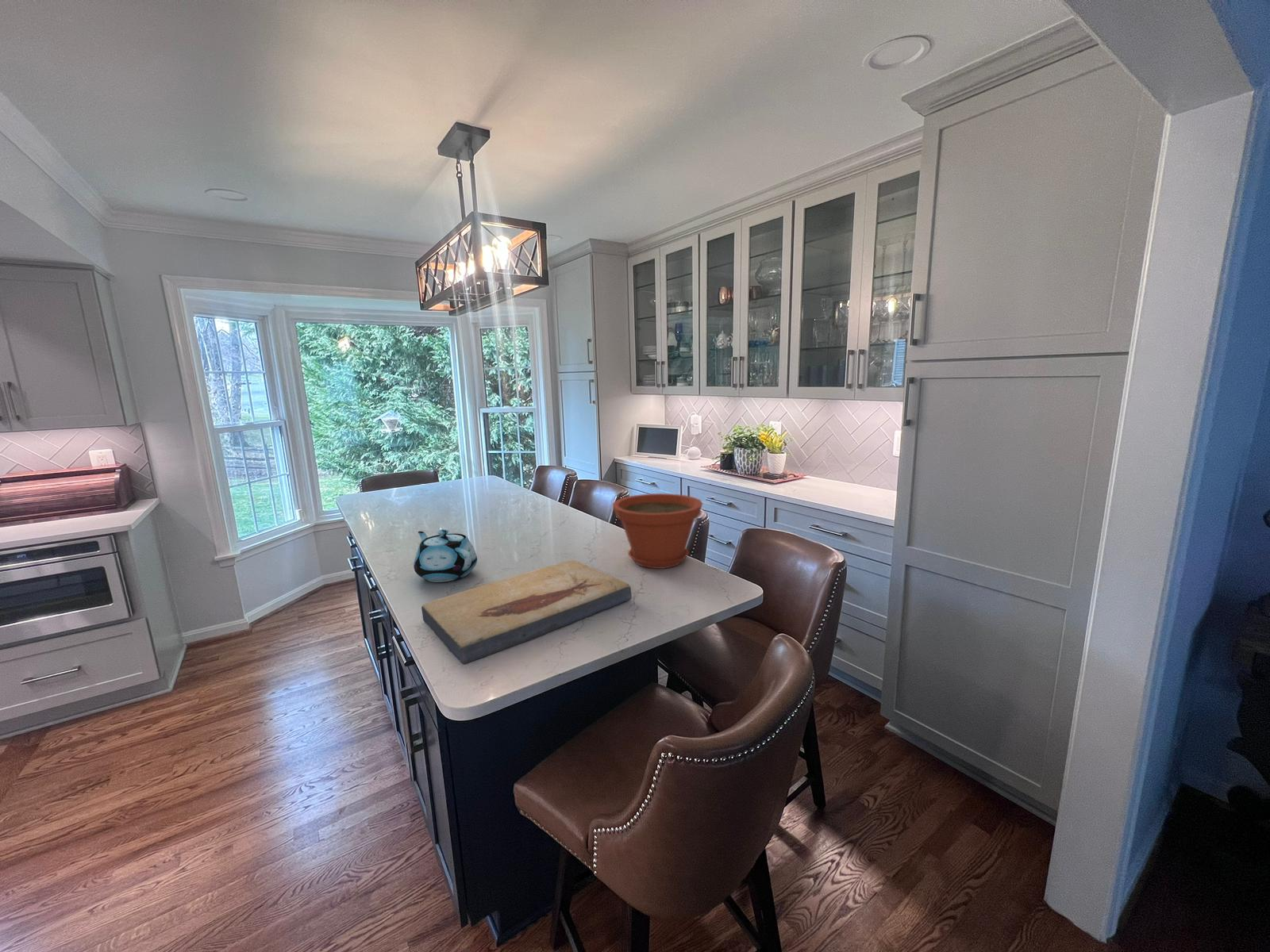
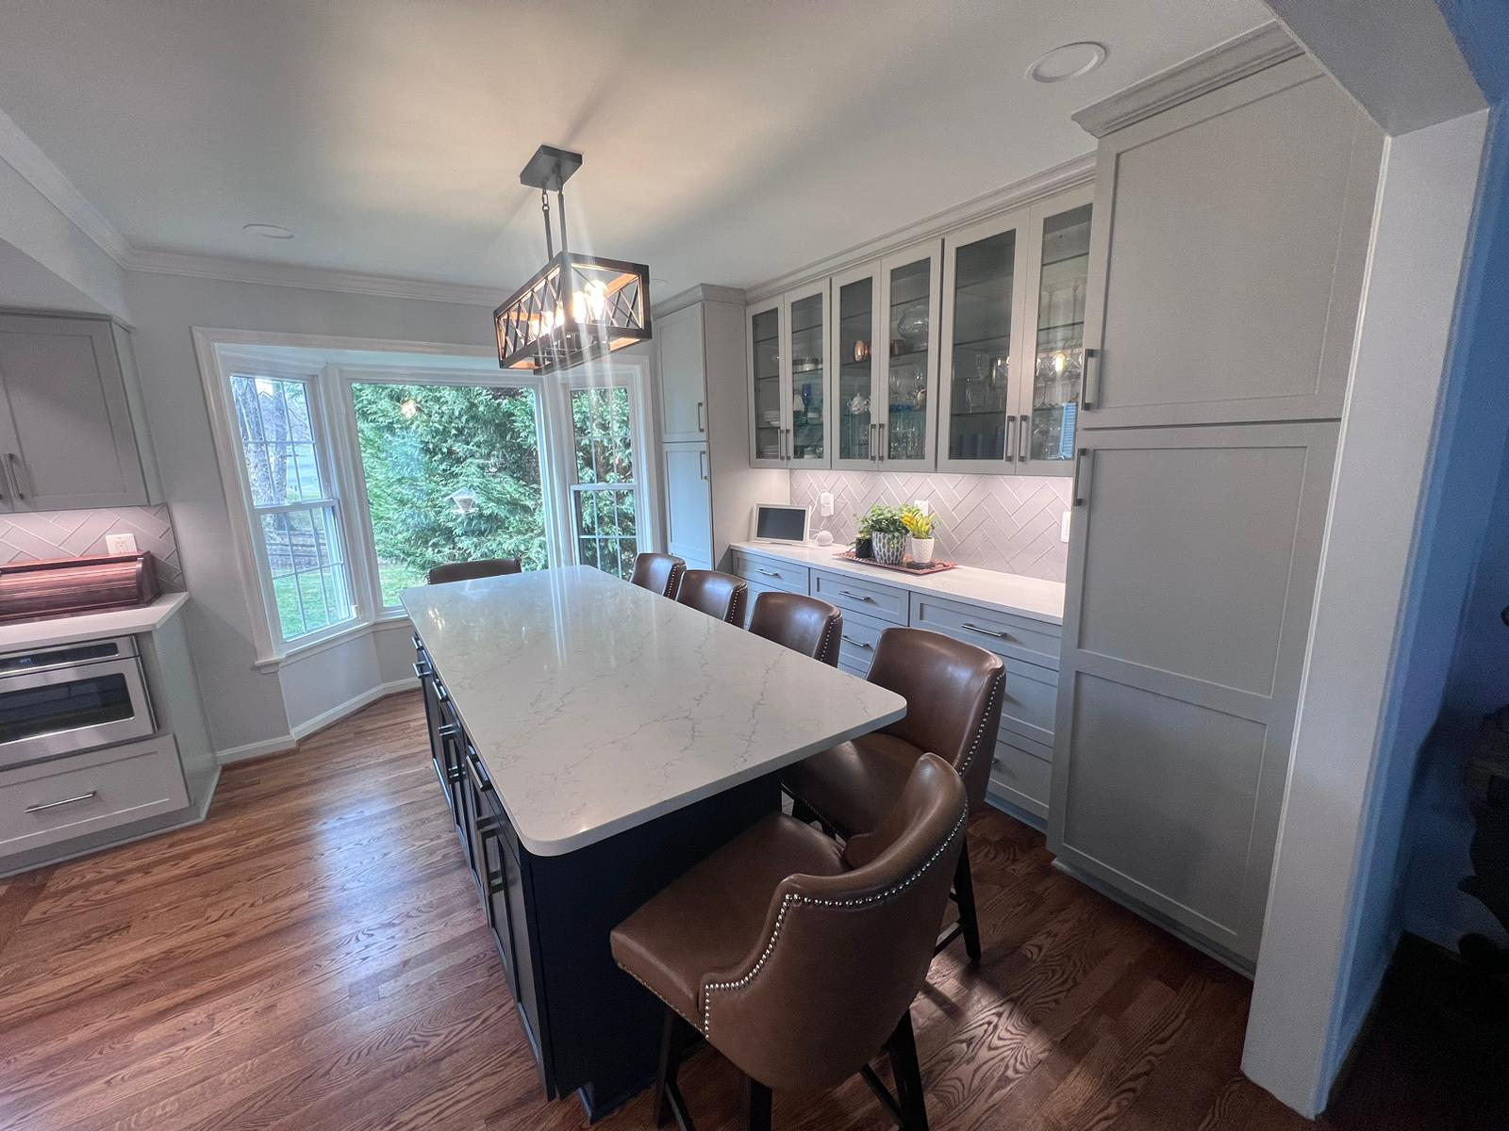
- plant pot (657, 532)
- fish fossil (529, 601)
- teapot (443, 552)
